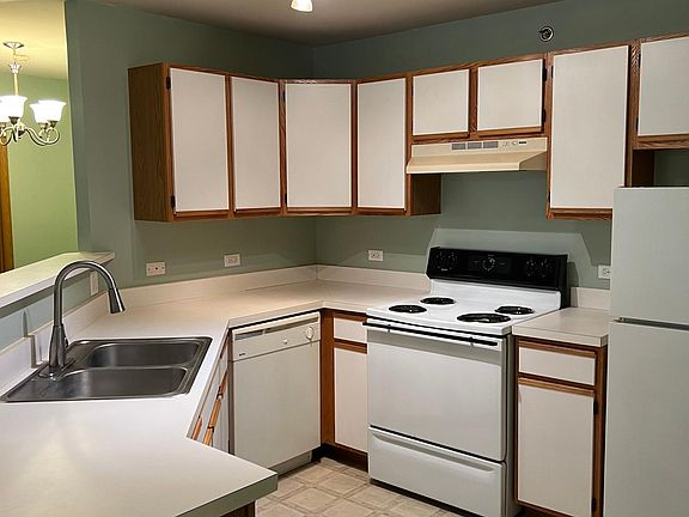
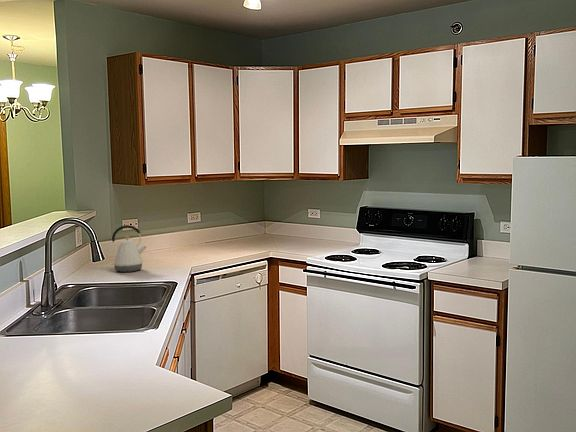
+ kettle (128, 247)
